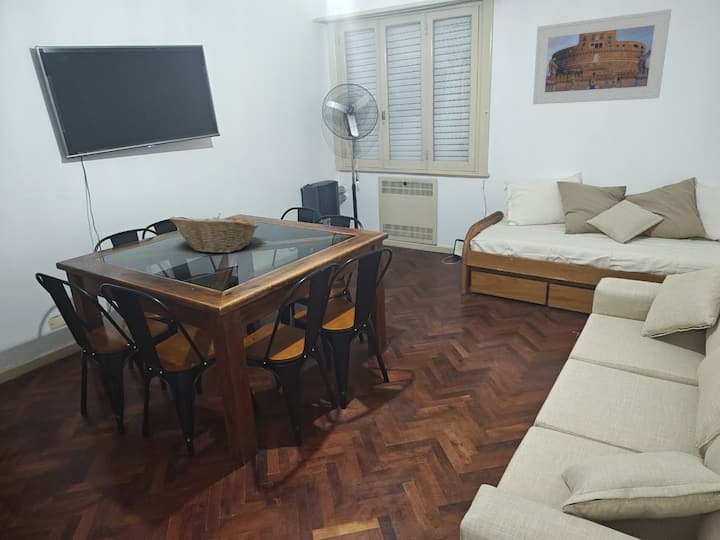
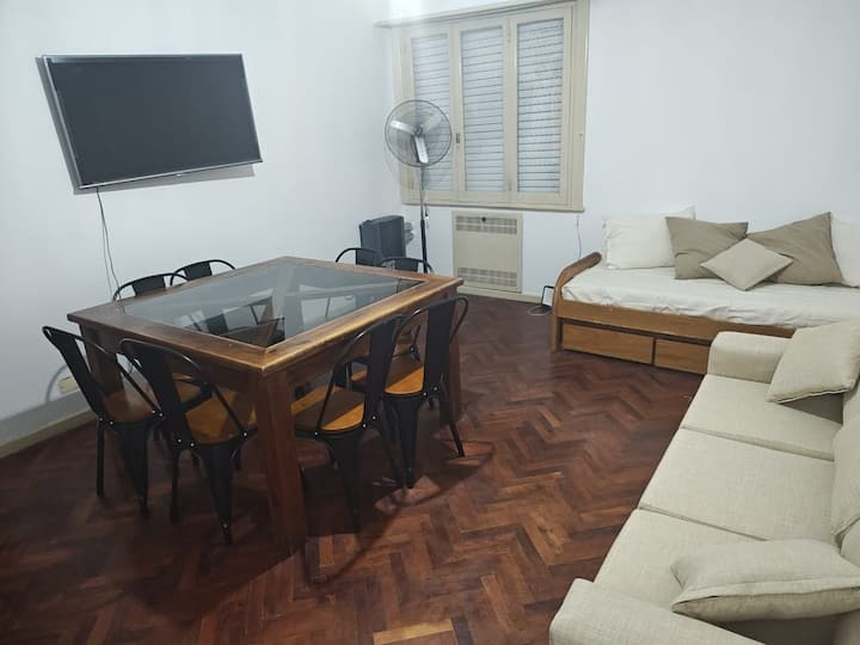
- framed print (596, 61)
- fruit basket (215, 229)
